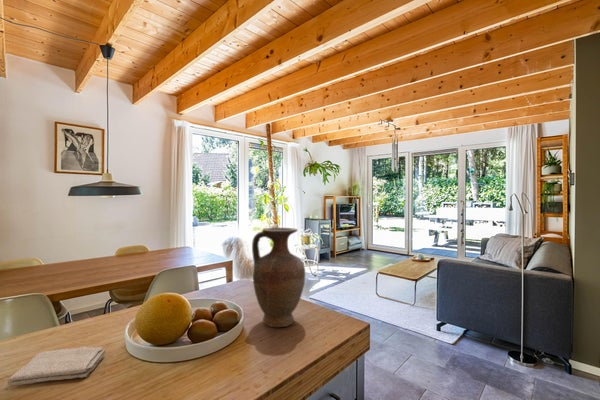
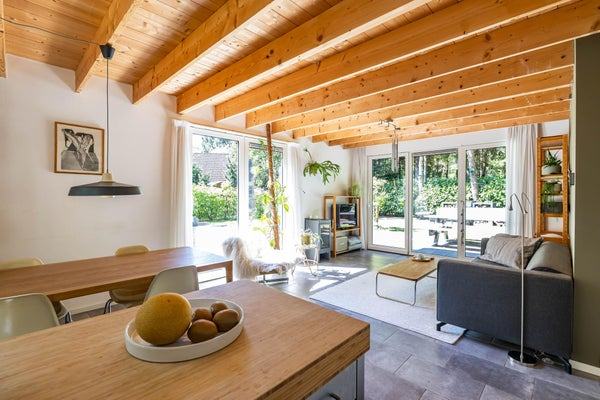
- vase (278, 275)
- washcloth (61, 363)
